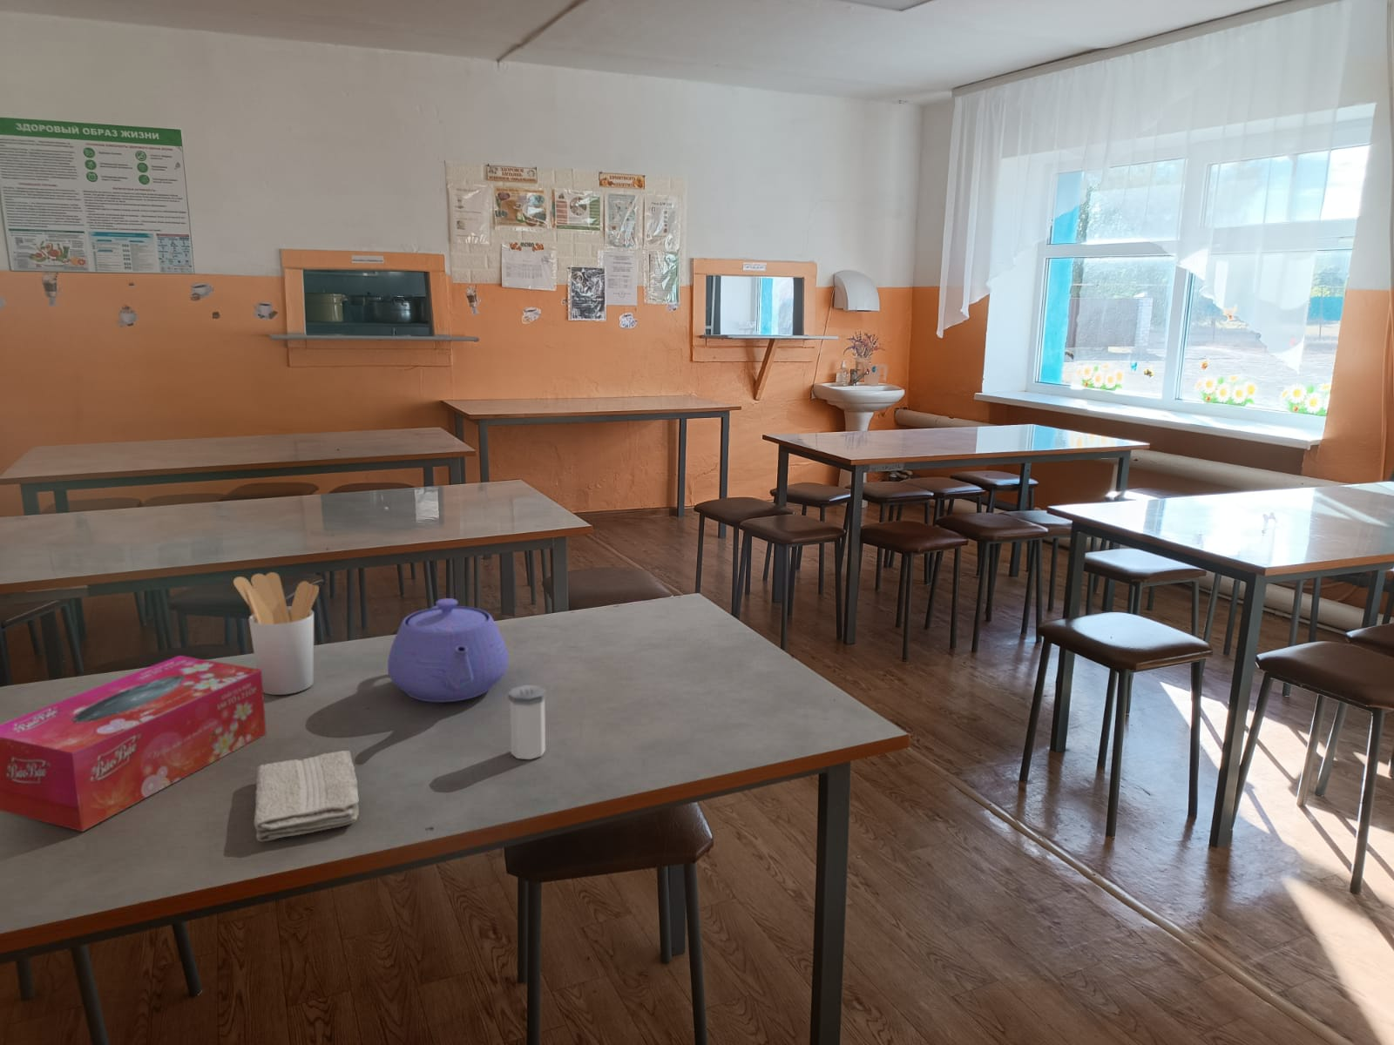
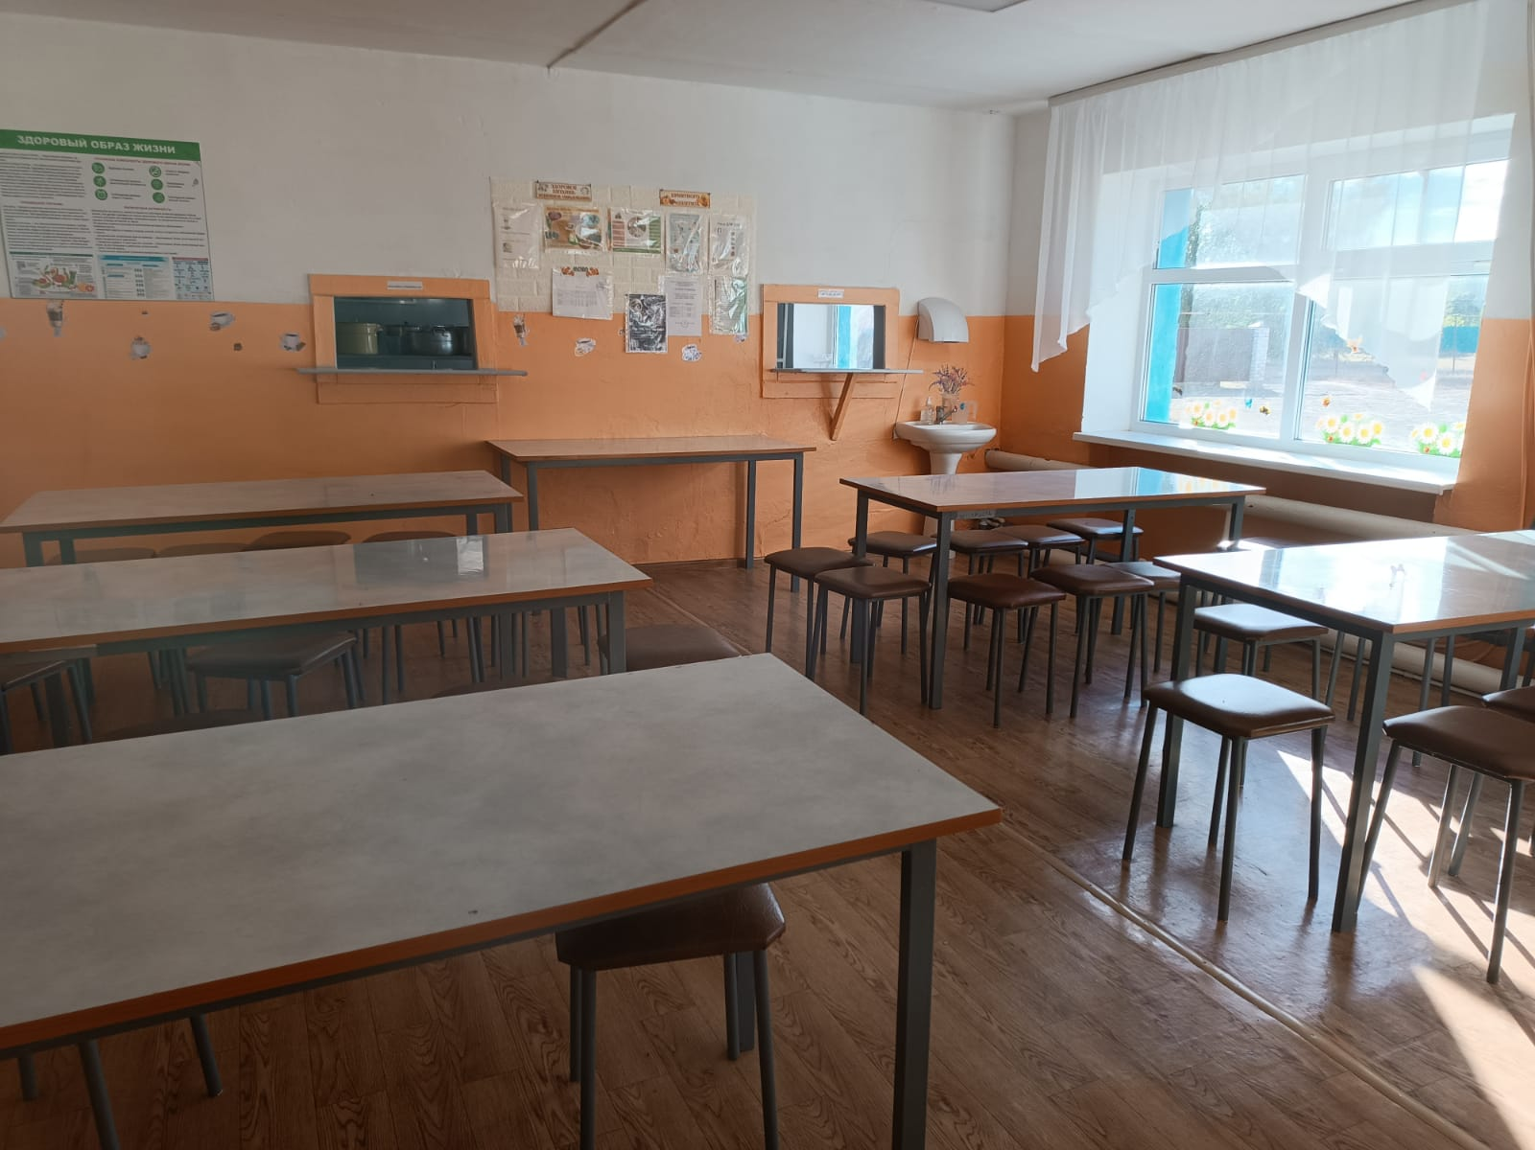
- utensil holder (274, 630)
- washcloth (306, 790)
- salt shaker (527, 722)
- teapot (449, 647)
- tissue box (136, 733)
